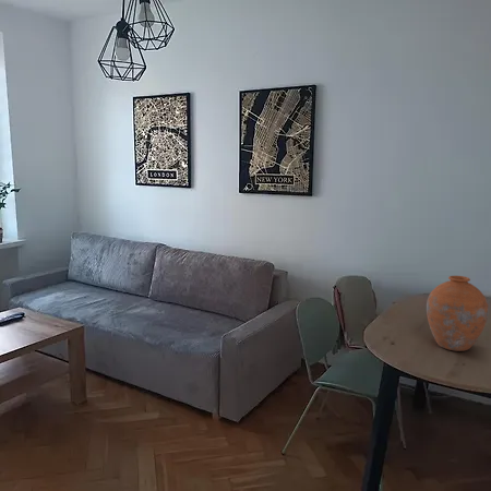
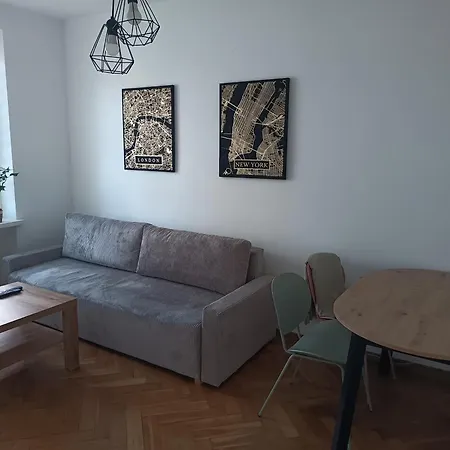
- vase (456, 312)
